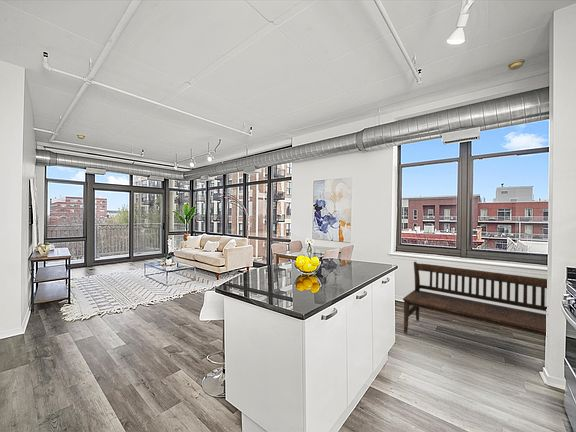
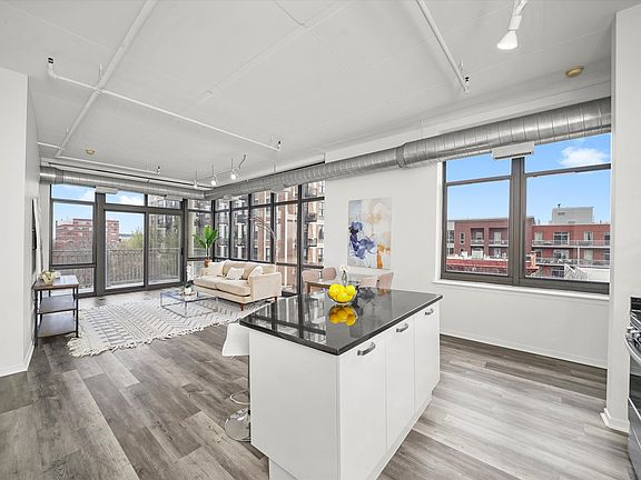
- bench (497, 312)
